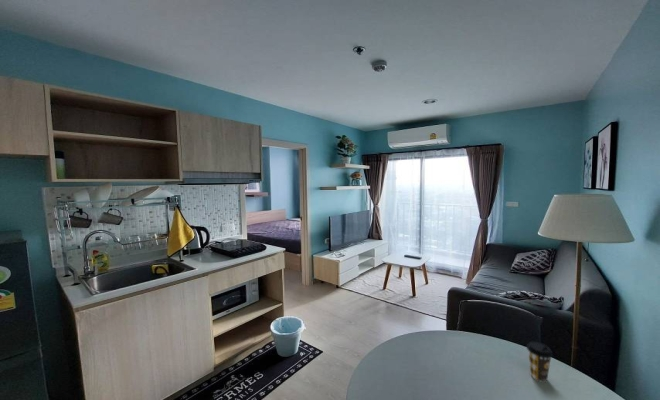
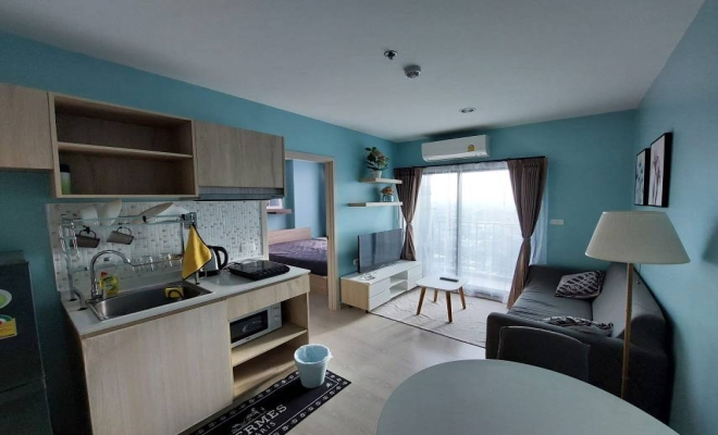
- coffee cup (539, 361)
